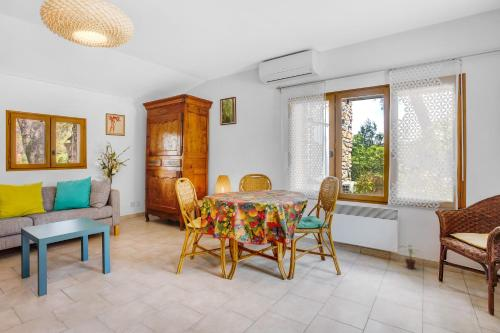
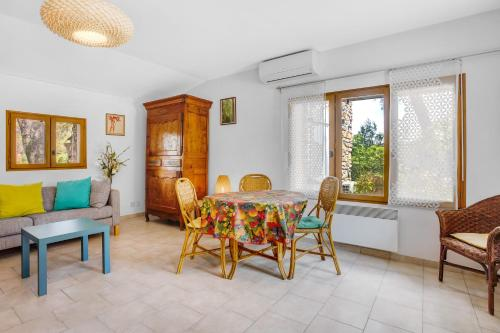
- potted plant (409, 256)
